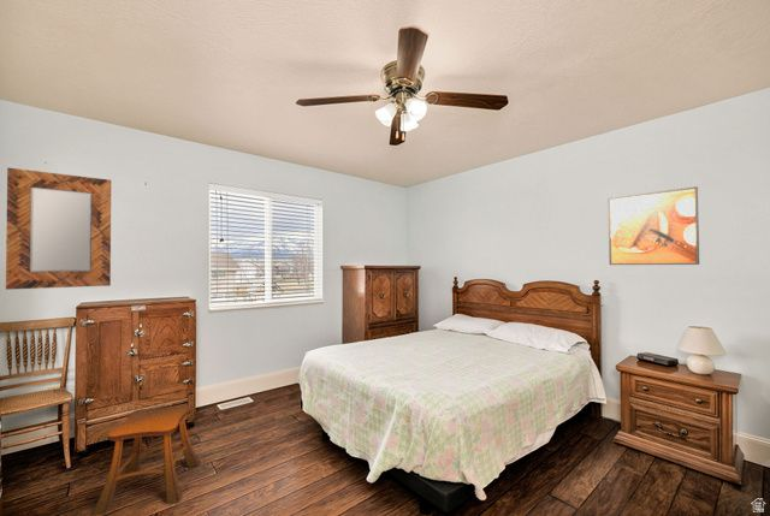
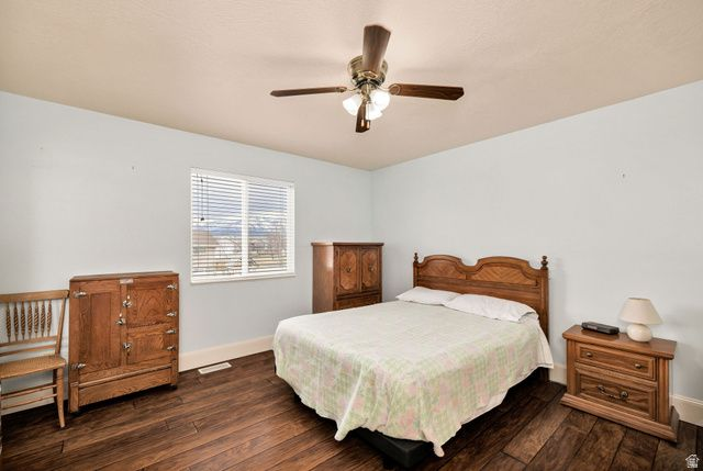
- stool (152, 450)
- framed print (650, 229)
- home mirror (63, 230)
